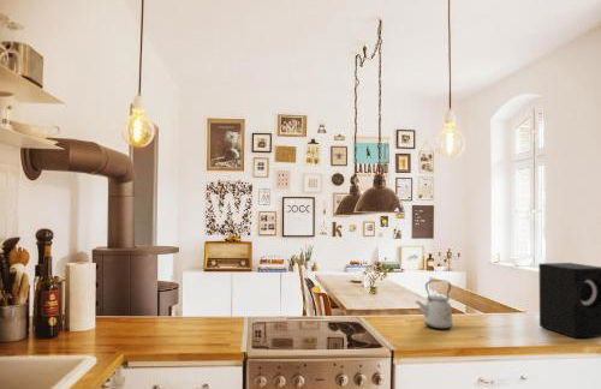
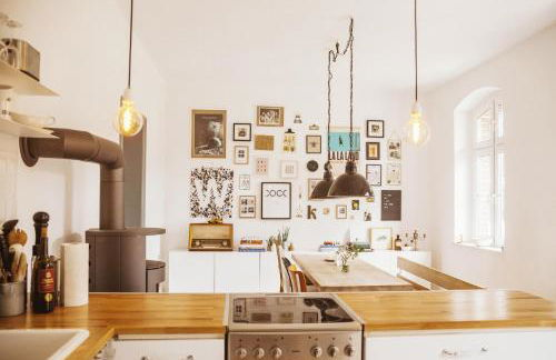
- kettle (433, 303)
- speaker (573, 298)
